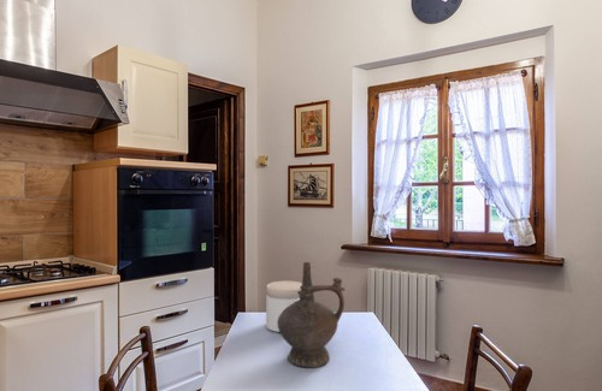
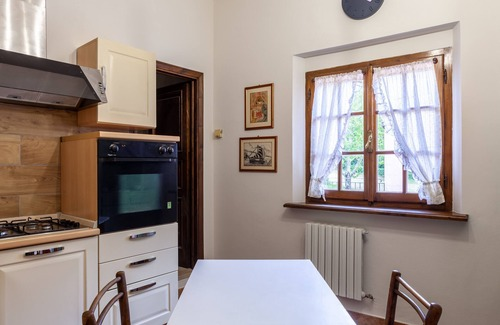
- jar (285, 306)
- ceremonial vessel (311, 310)
